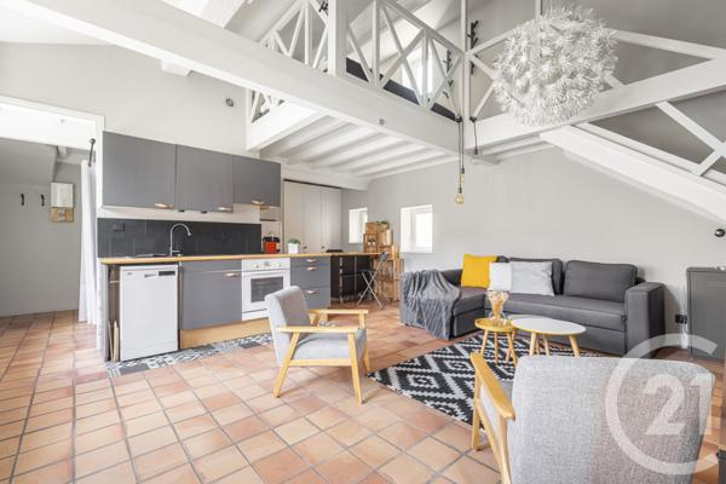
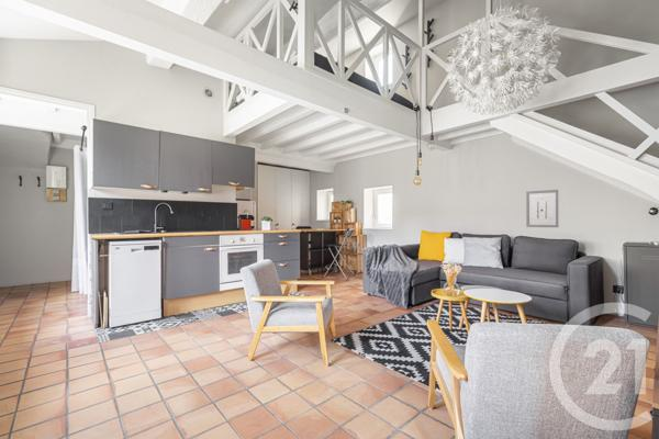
+ wall art (541, 209)
